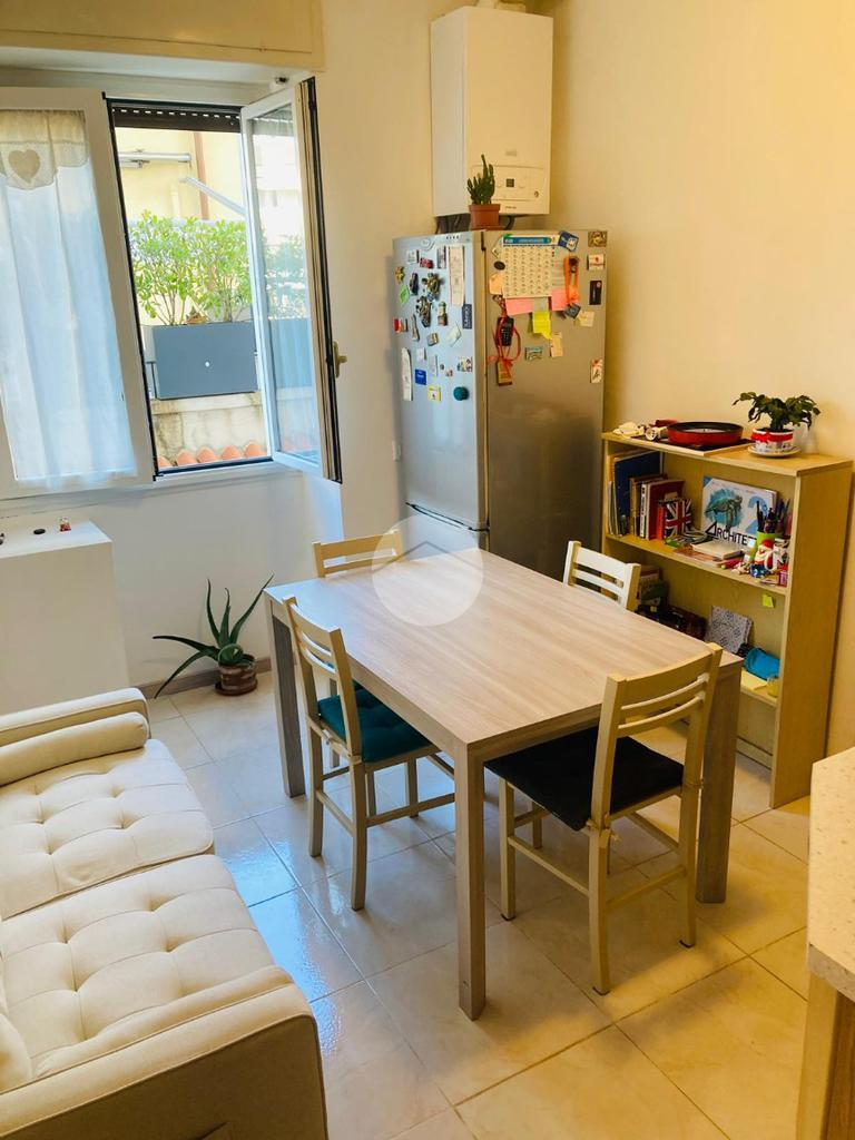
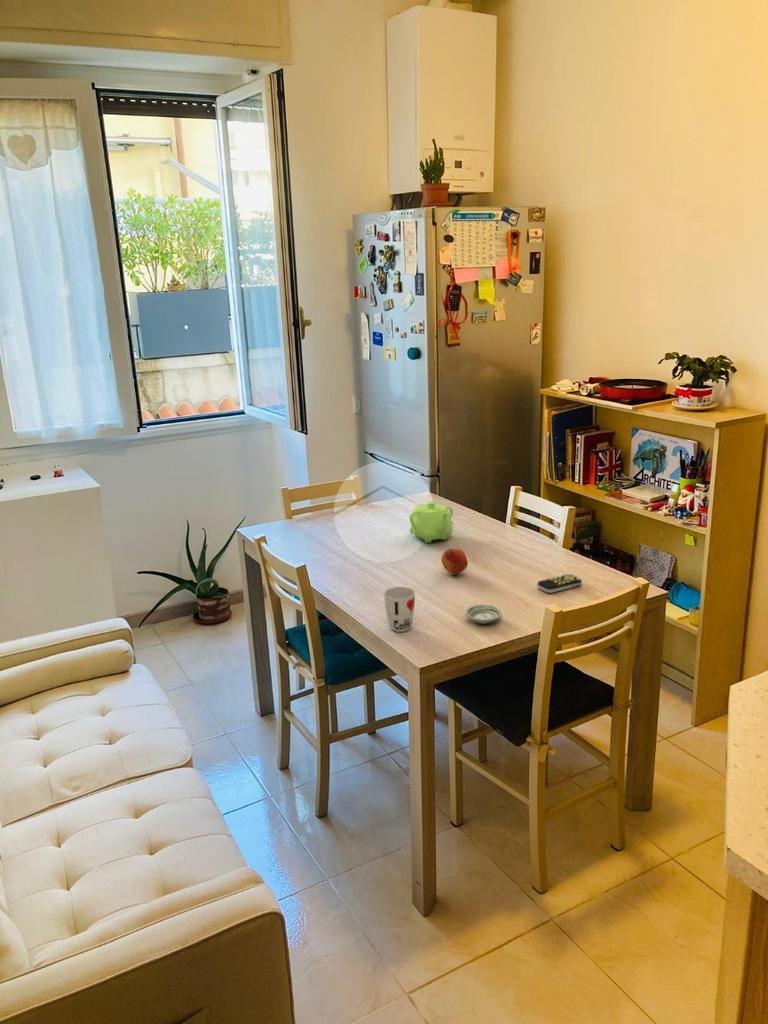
+ fruit (454, 561)
+ teapot (433, 521)
+ cup (399, 610)
+ saucer (483, 615)
+ remote control (559, 583)
